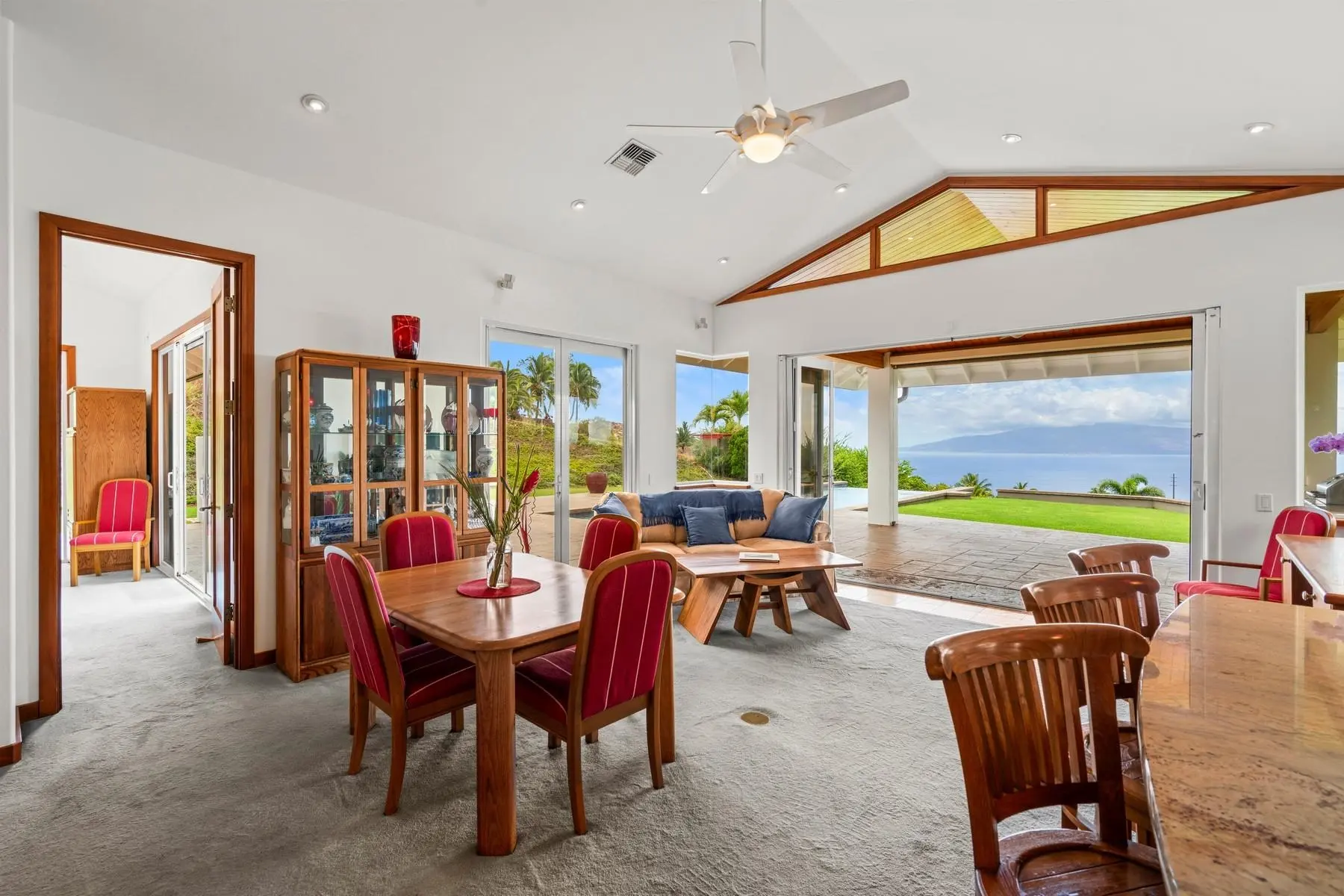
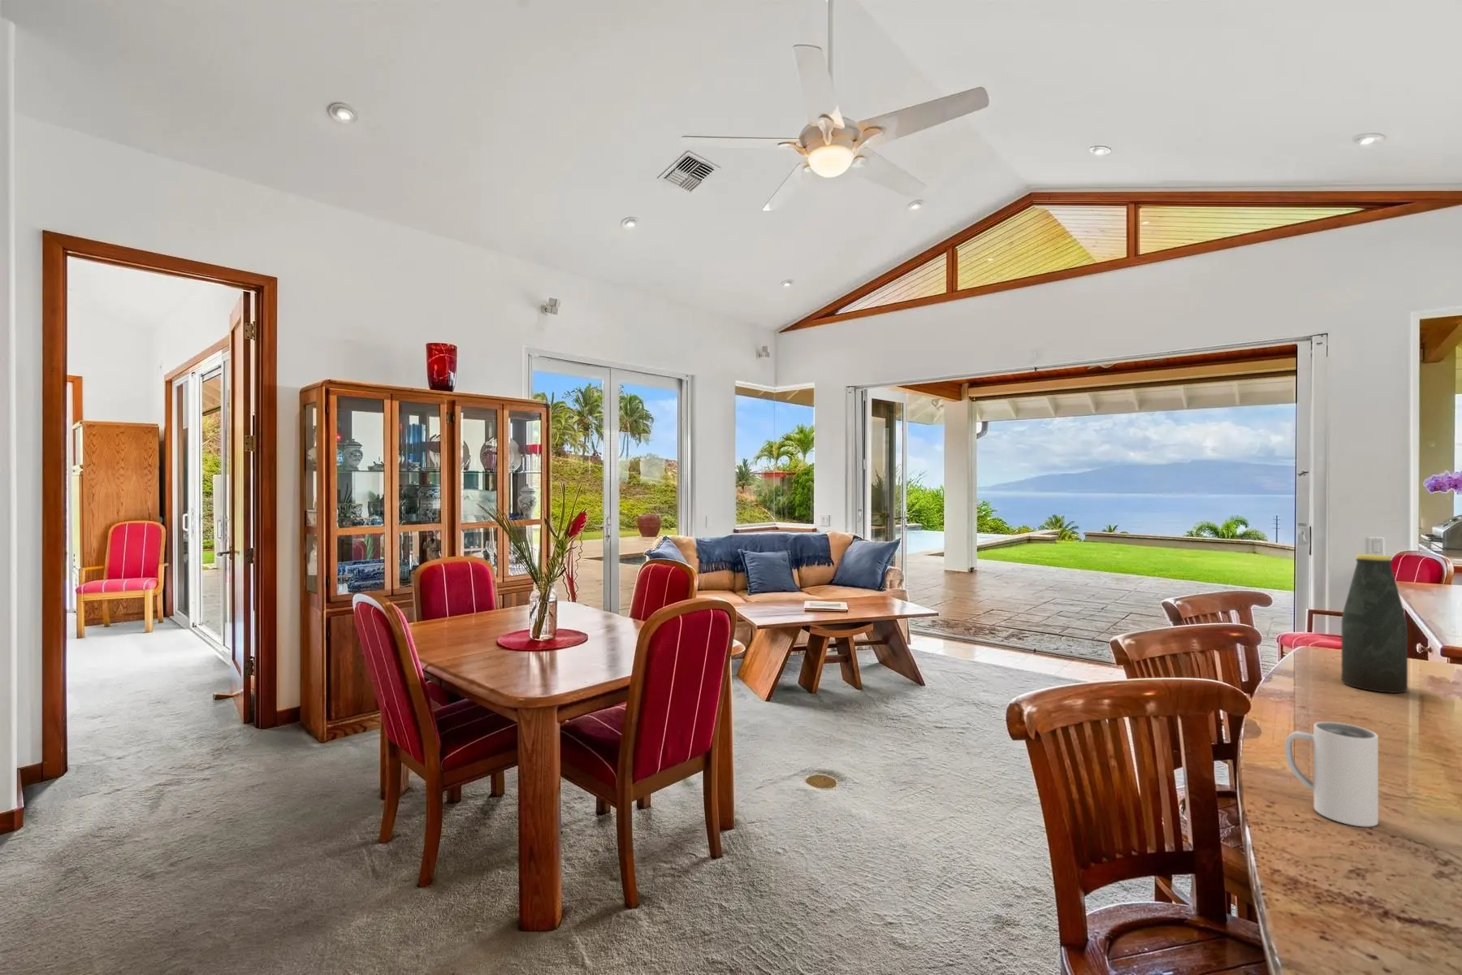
+ bottle (1374, 620)
+ mug (1329, 768)
